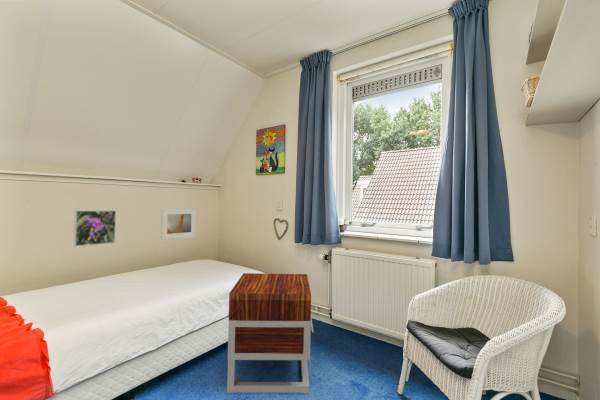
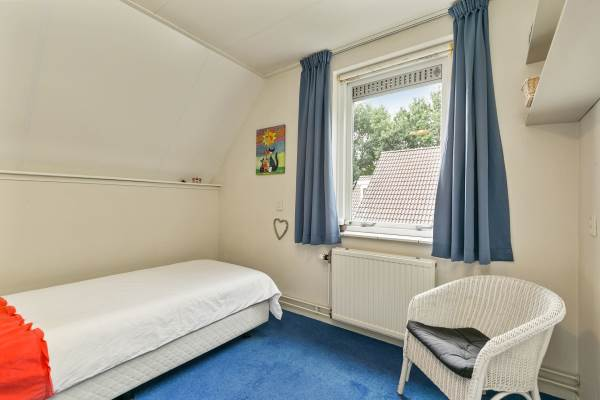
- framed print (179, 223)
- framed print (95, 227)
- nightstand (274, 325)
